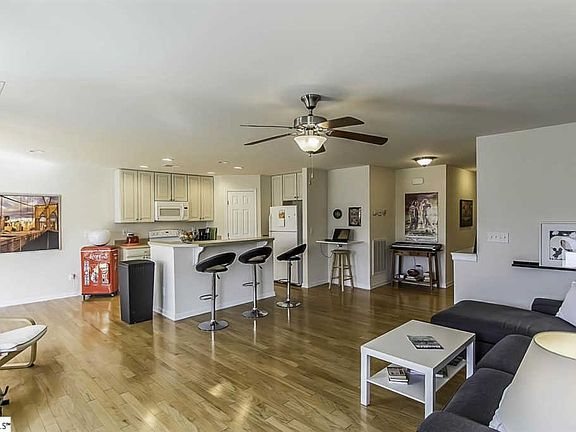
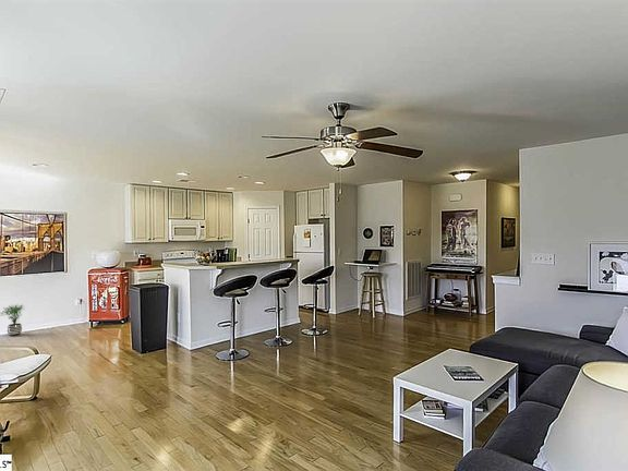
+ potted plant (13, 319)
